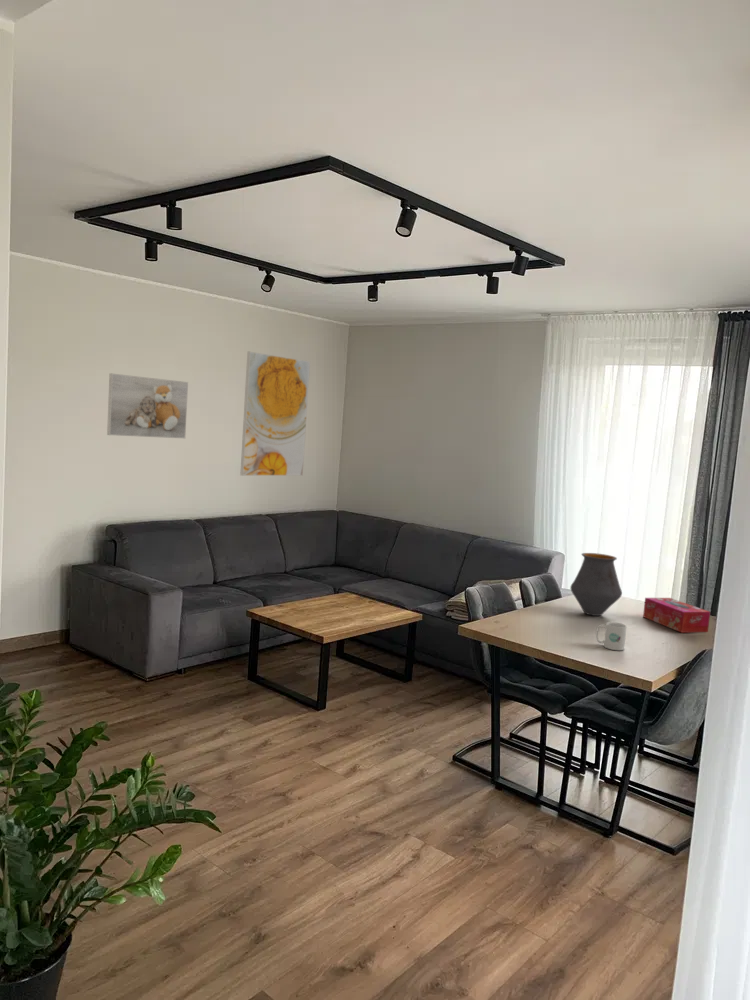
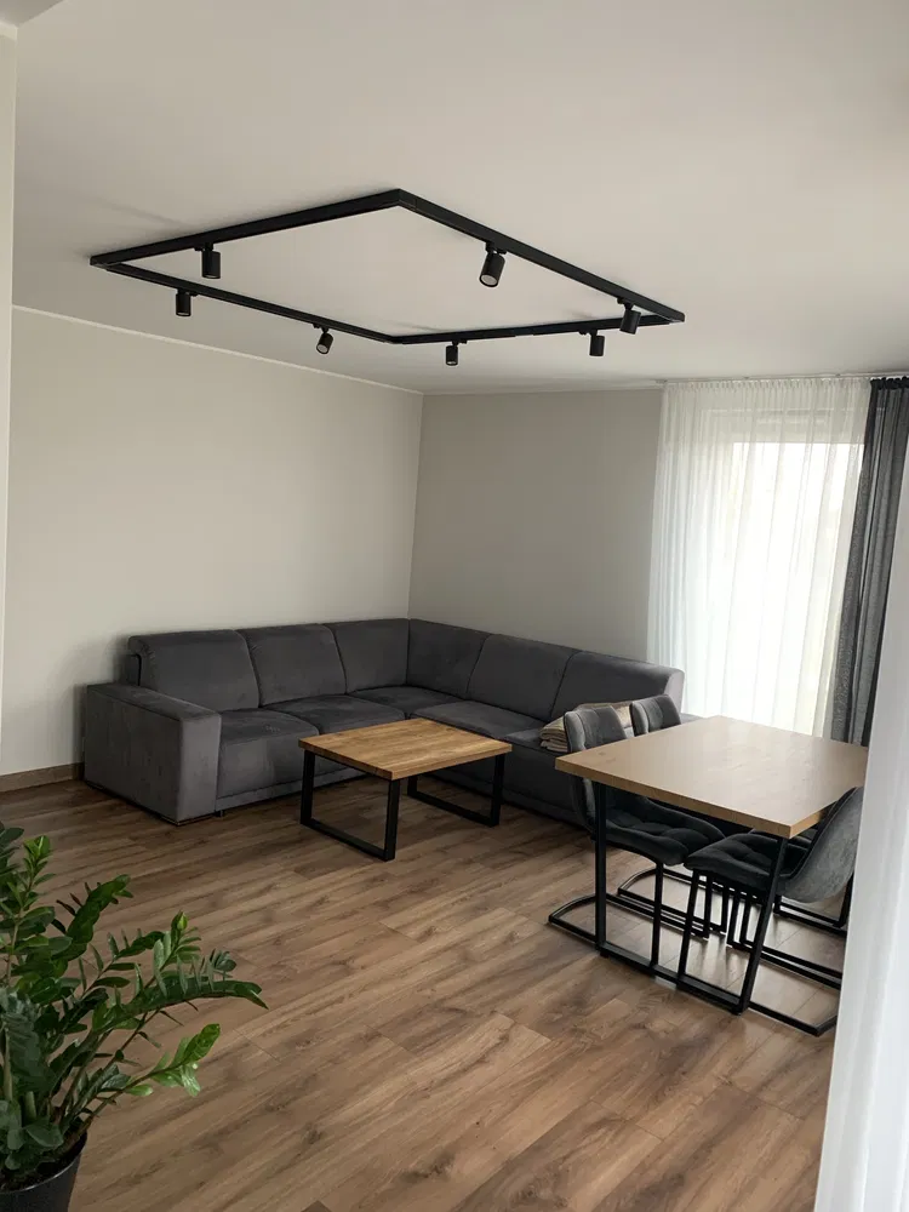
- tissue box (675, 614)
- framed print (276, 416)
- vase (596, 584)
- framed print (149, 407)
- mug (610, 635)
